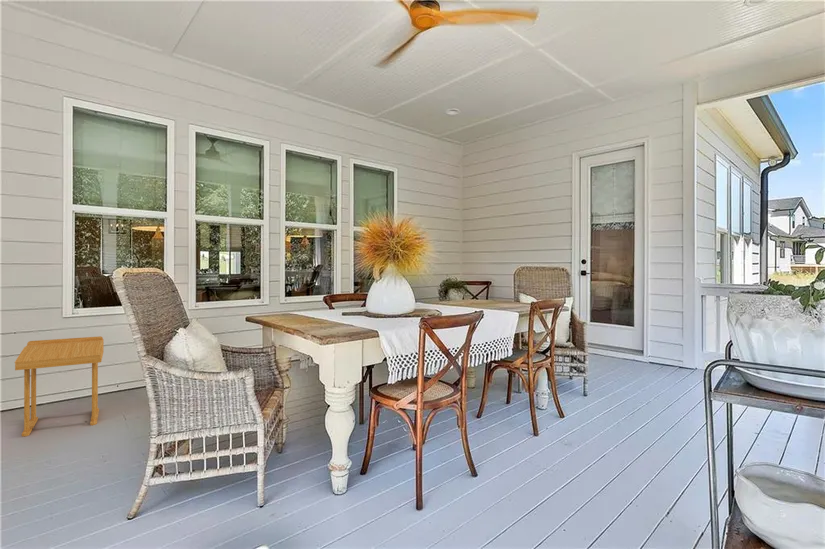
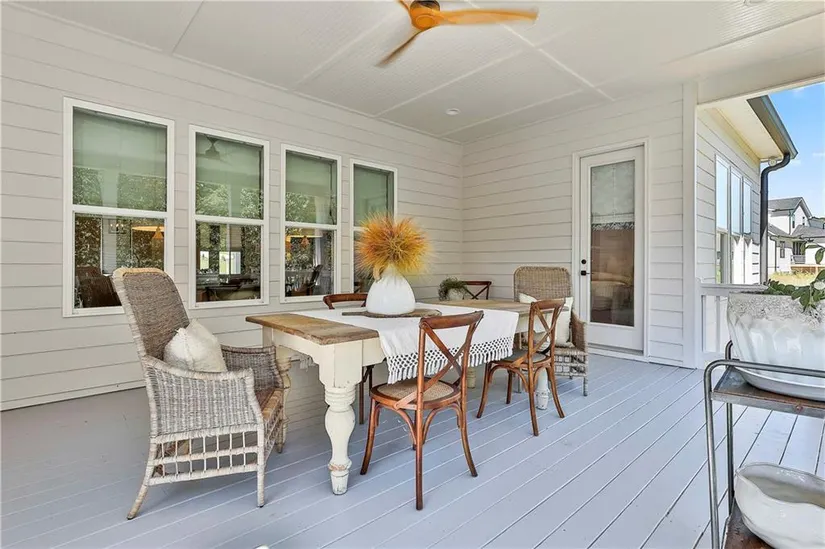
- side table (63, 365)
